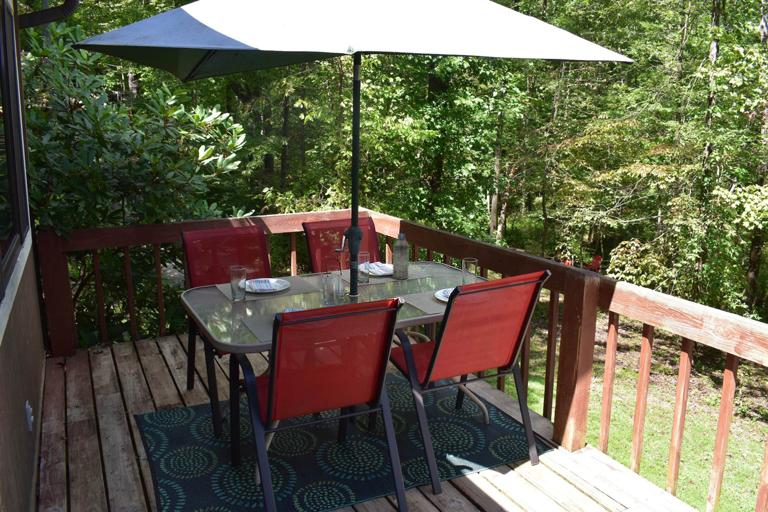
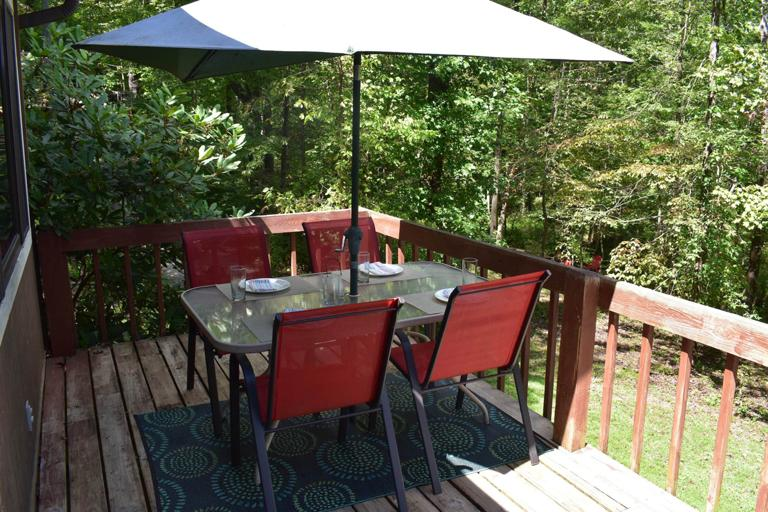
- water bottle (401, 256)
